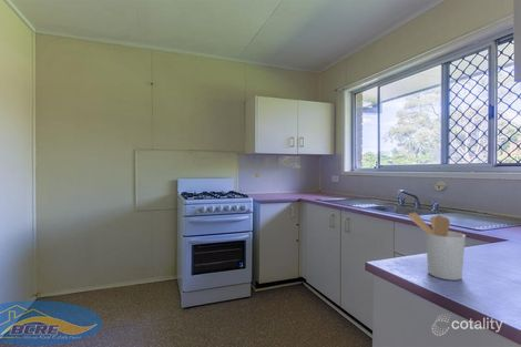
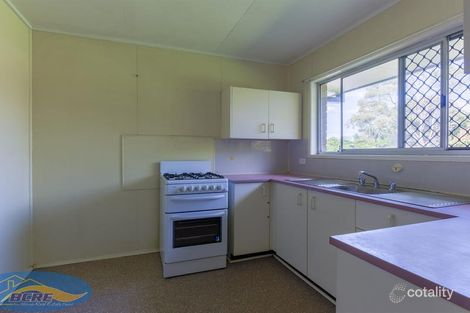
- utensil holder (433, 242)
